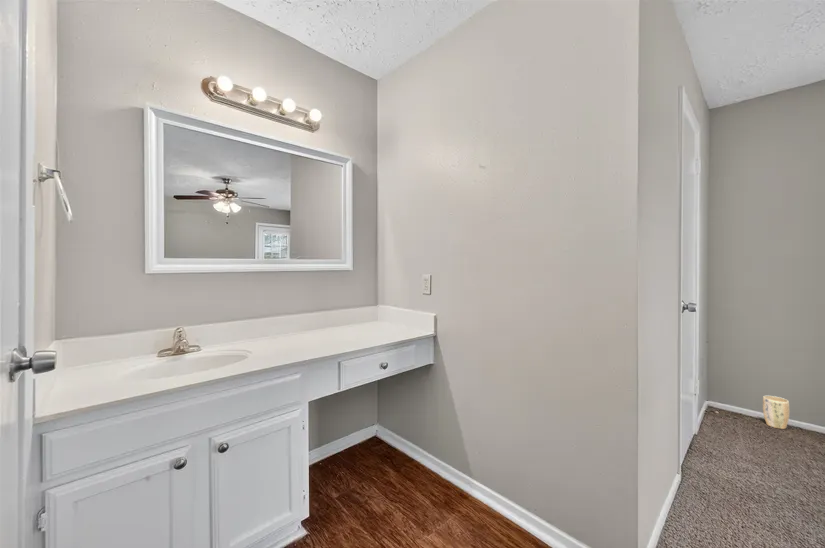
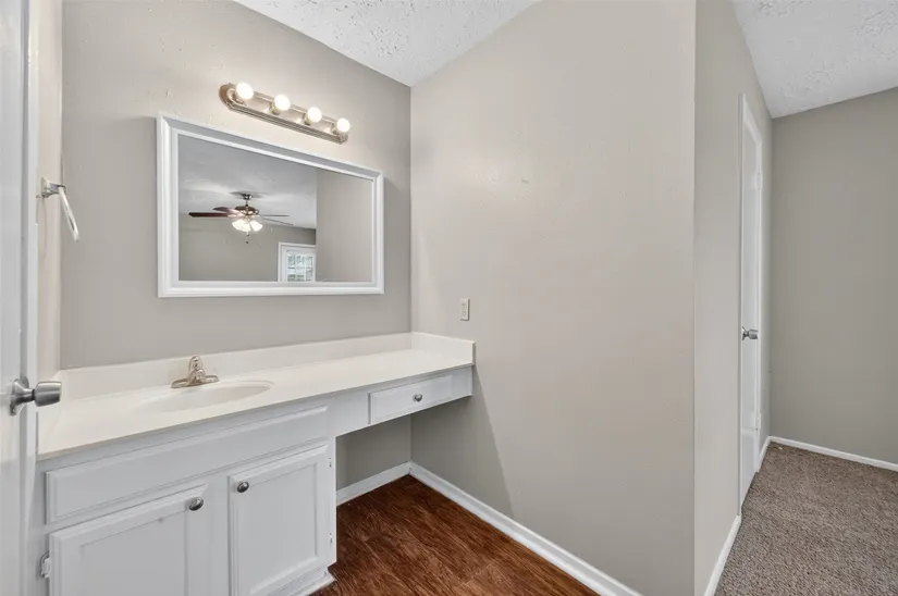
- plant pot (775, 412)
